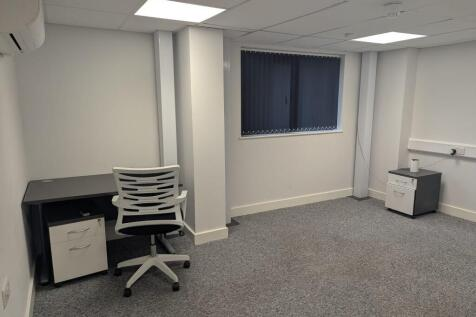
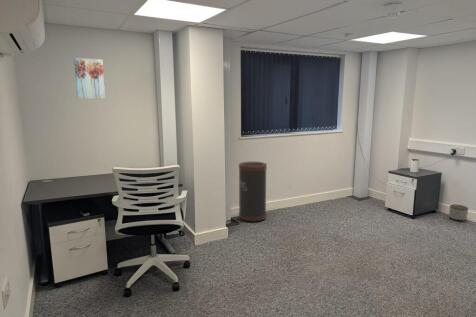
+ trash can (252, 191)
+ planter (458, 213)
+ wall art (90, 78)
